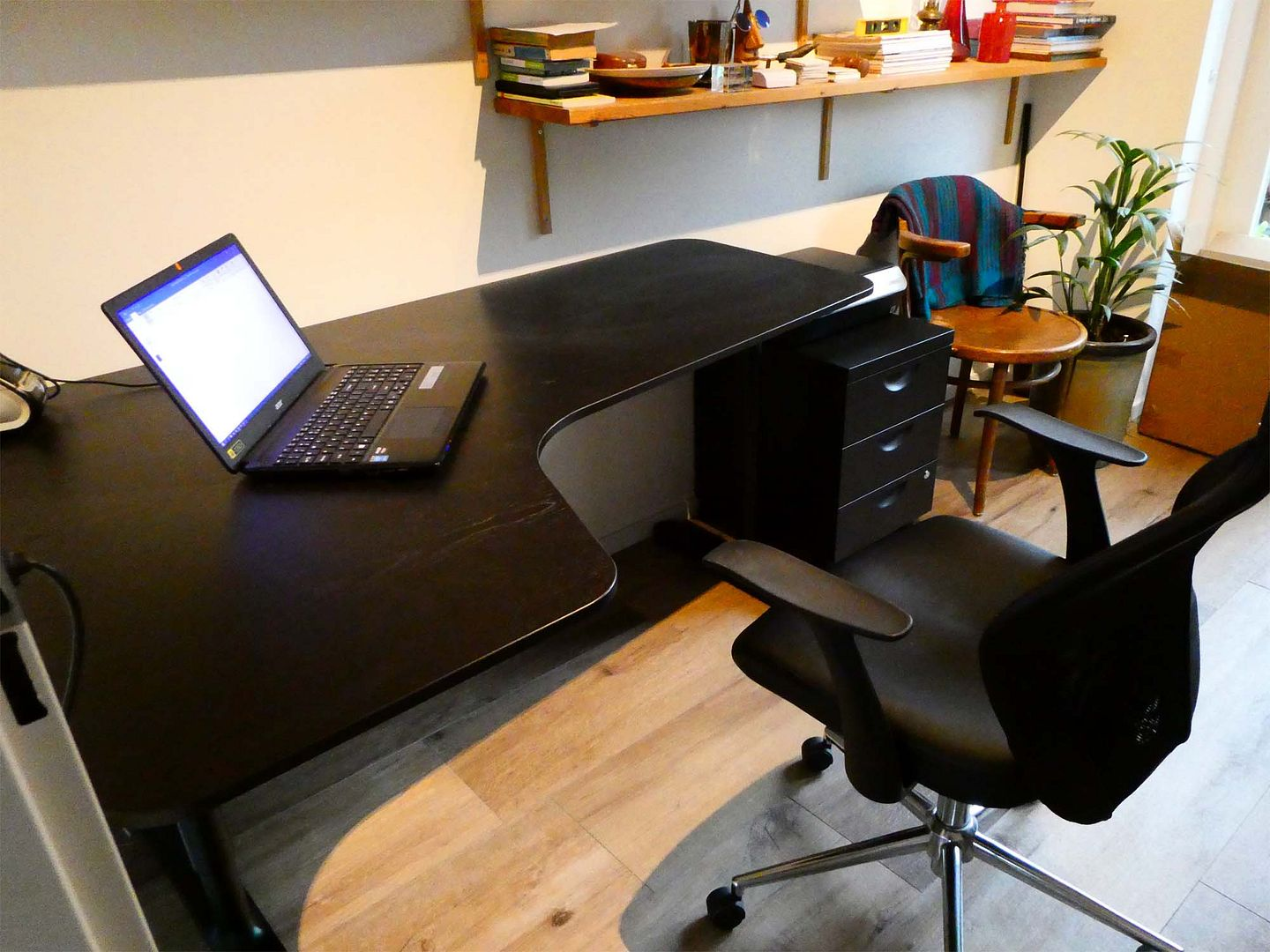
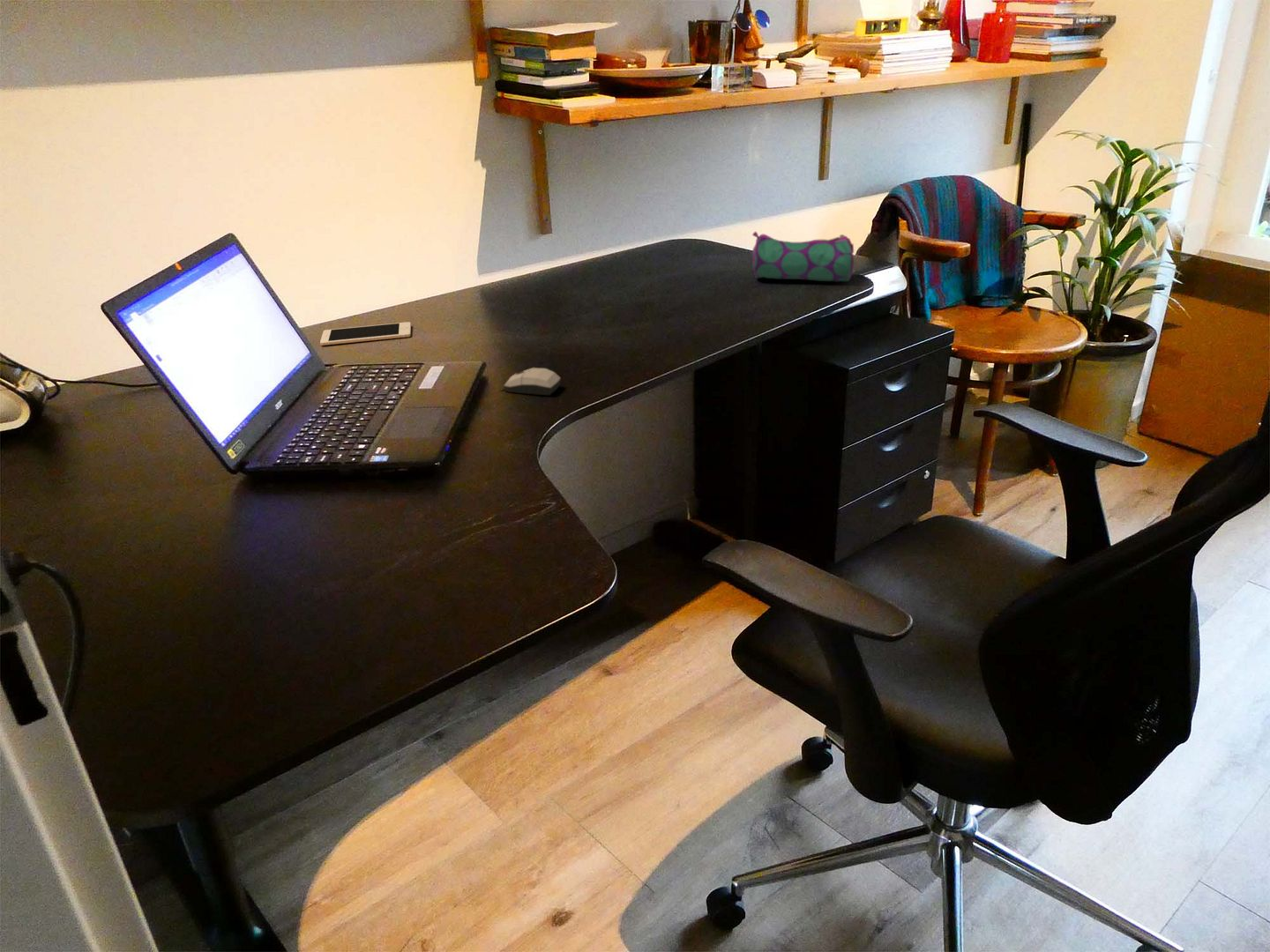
+ pencil case (802, 257)
+ cell phone (366, 333)
+ computer mouse (532, 379)
